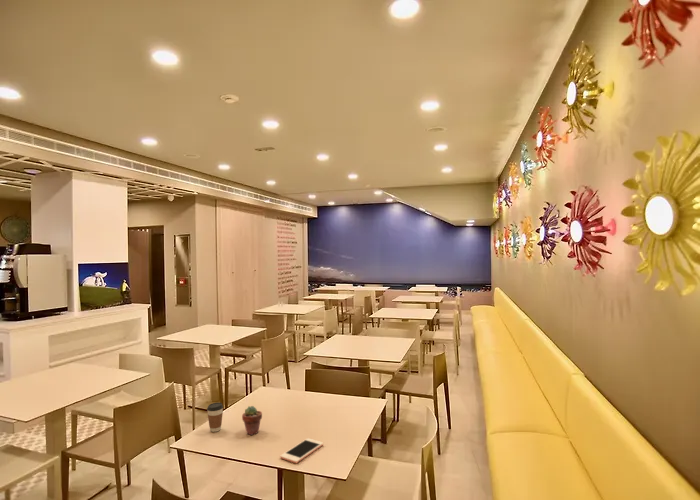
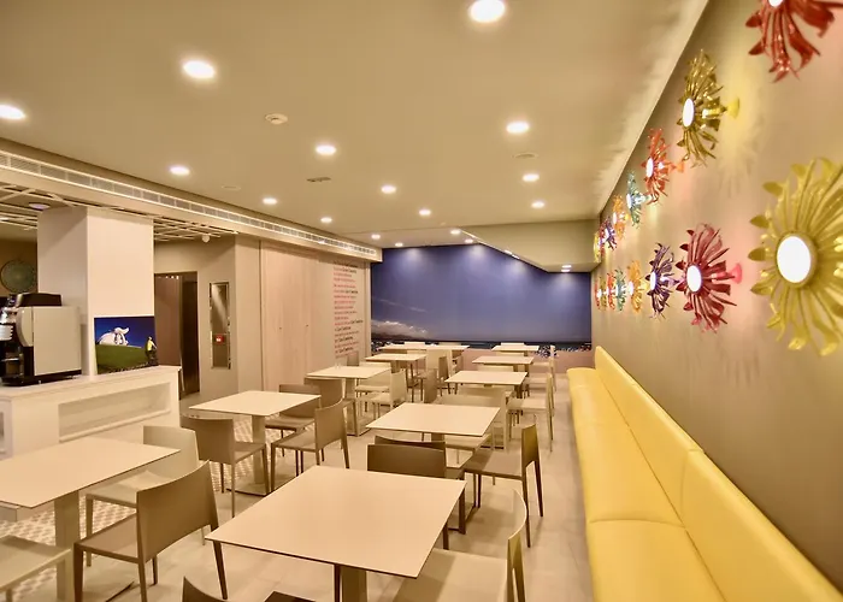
- cell phone (302, 450)
- potted succulent (252, 419)
- coffee cup (215, 417)
